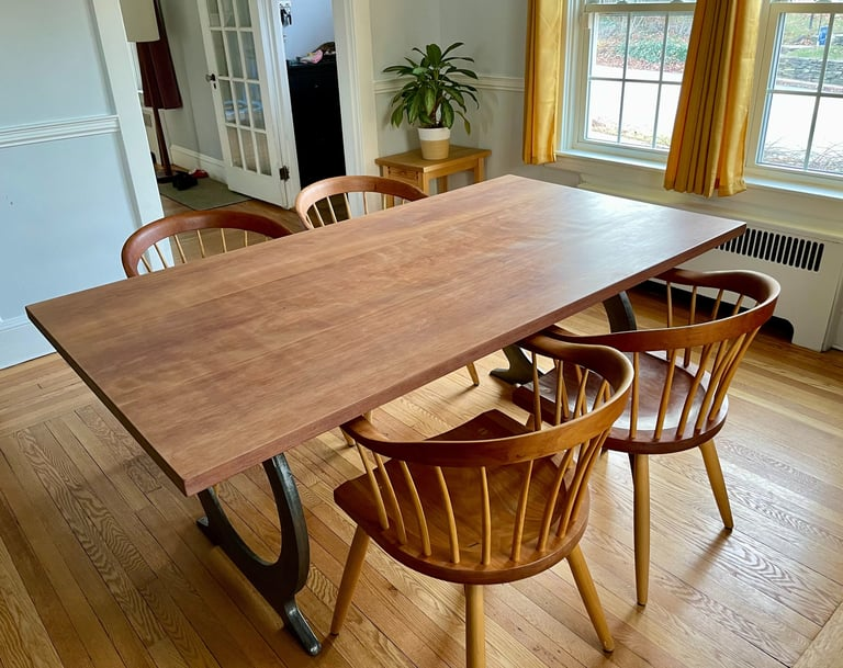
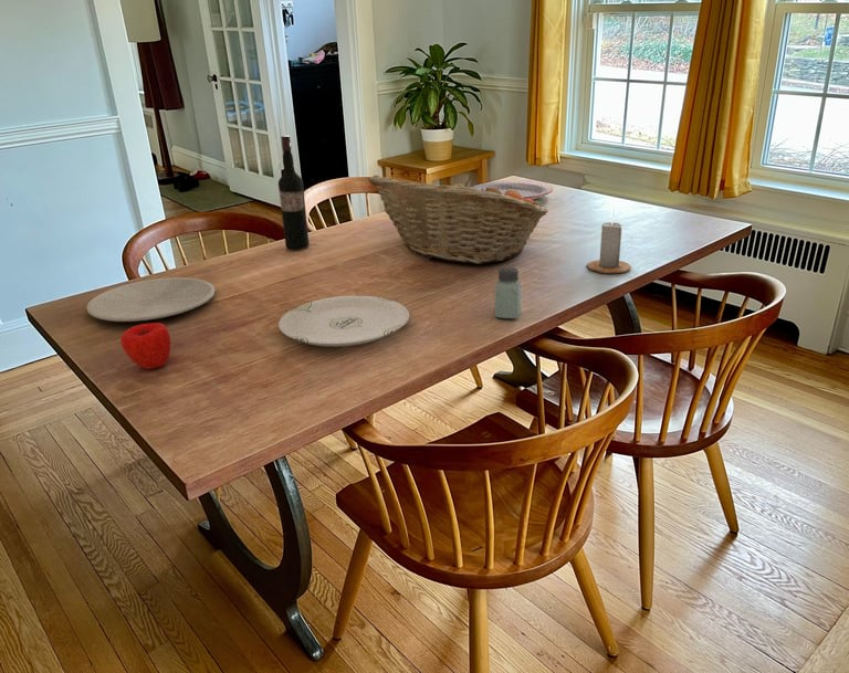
+ saltshaker (507, 292)
+ plate (507, 190)
+ wine bottle (291, 192)
+ candle (610, 236)
+ plate (153, 299)
+ apple (147, 347)
+ plate (345, 322)
+ fruit basket (455, 209)
